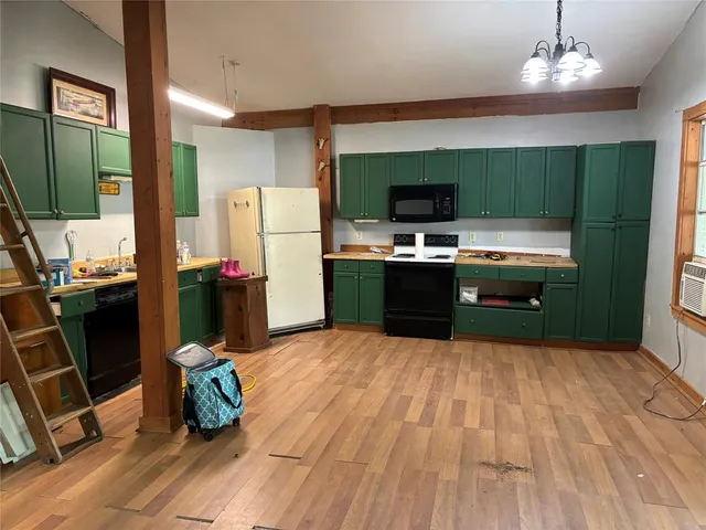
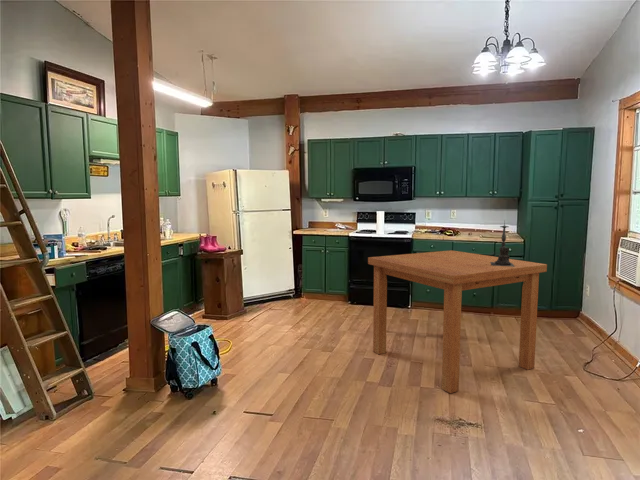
+ candle holder (503, 241)
+ dining table (450, 310)
